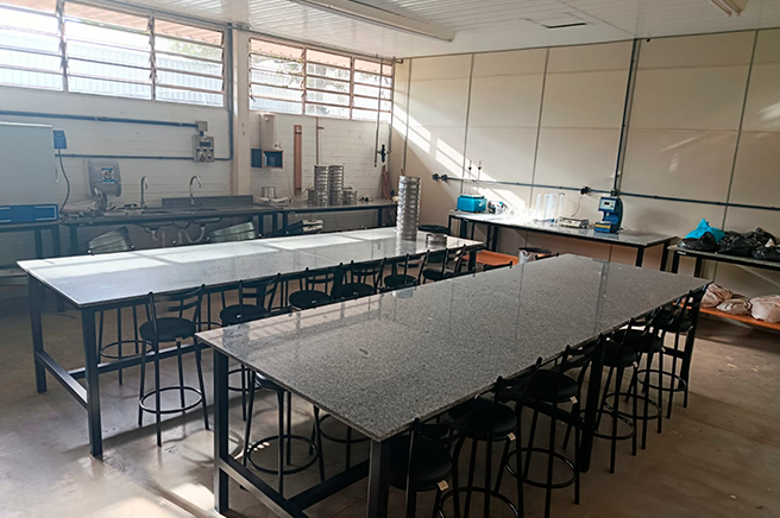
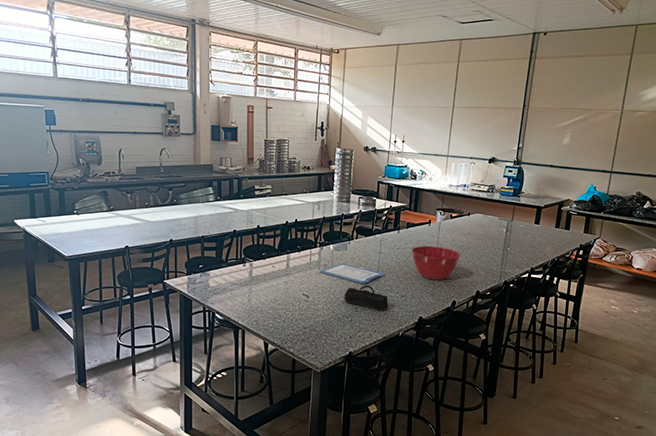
+ mixing bowl (434, 264)
+ clipboard (352, 272)
+ pencil case (366, 295)
